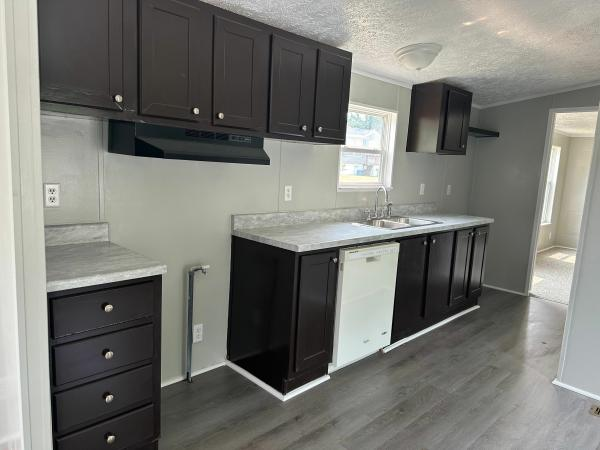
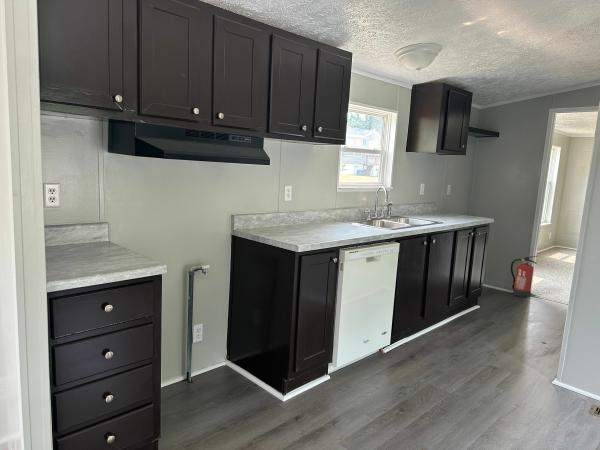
+ fire extinguisher (522, 274)
